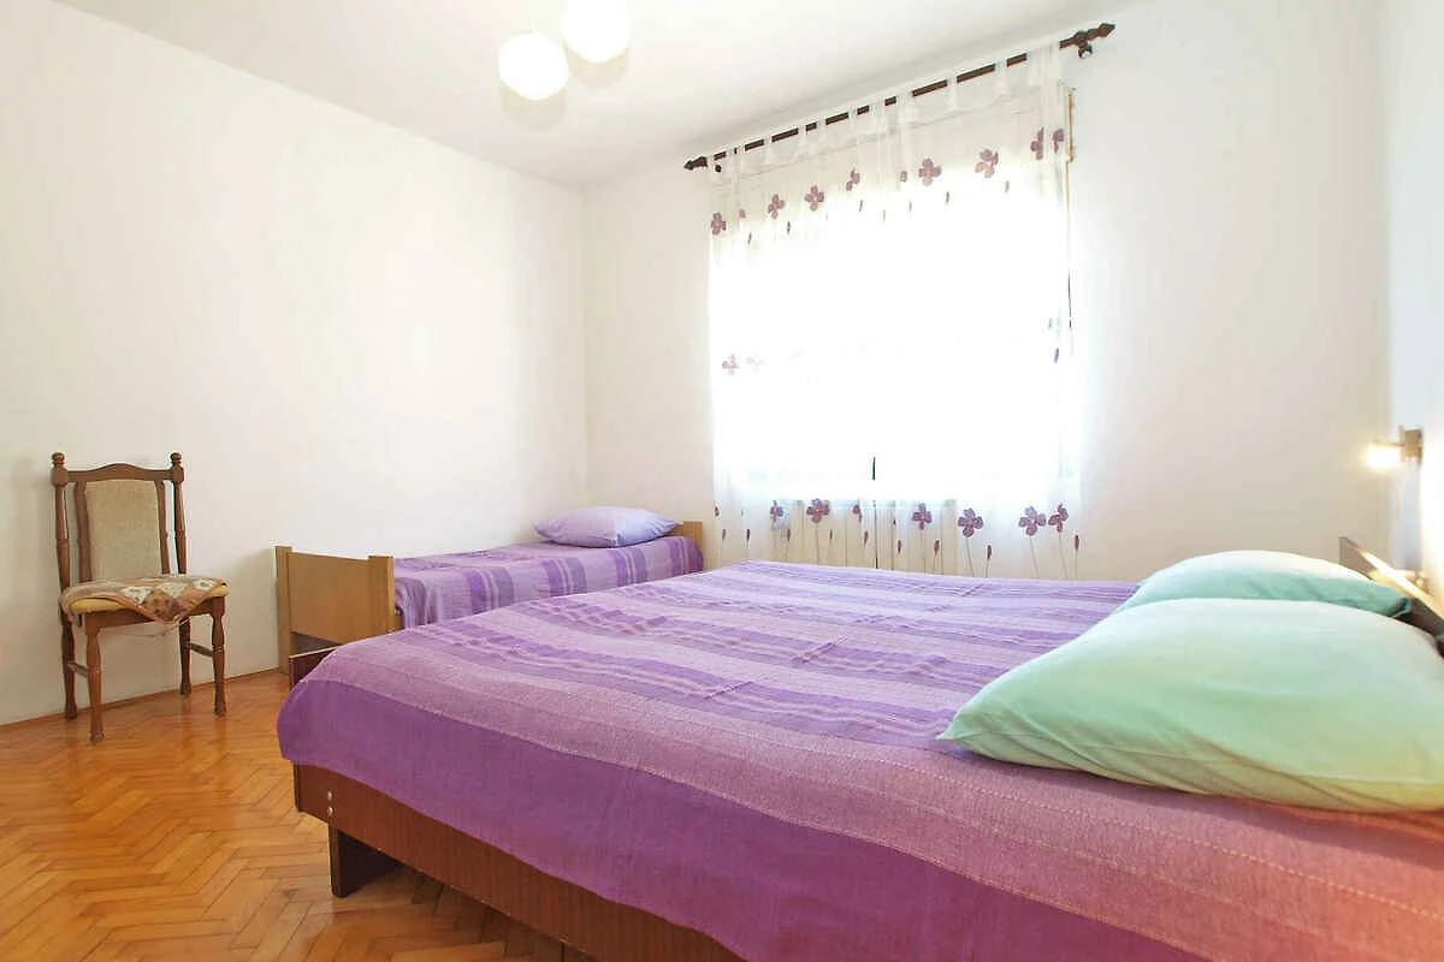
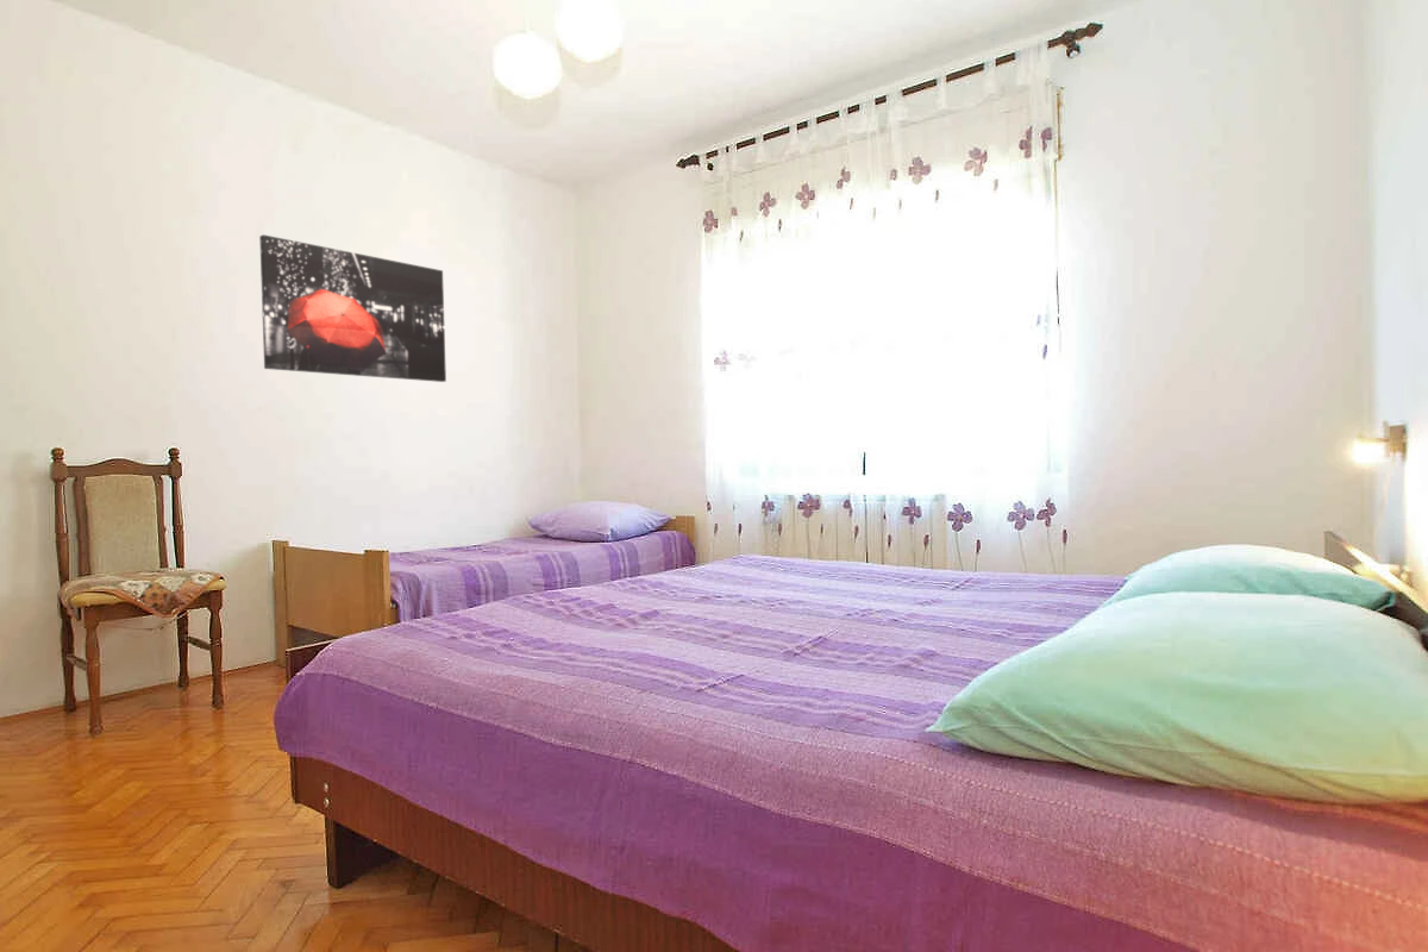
+ wall art (361, 315)
